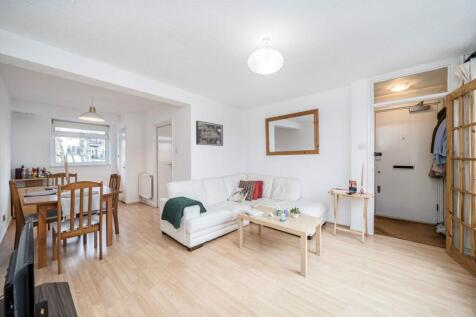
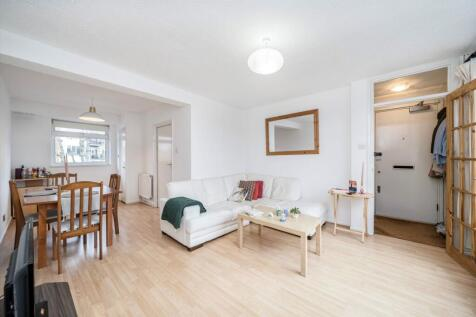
- wall art (210, 134)
